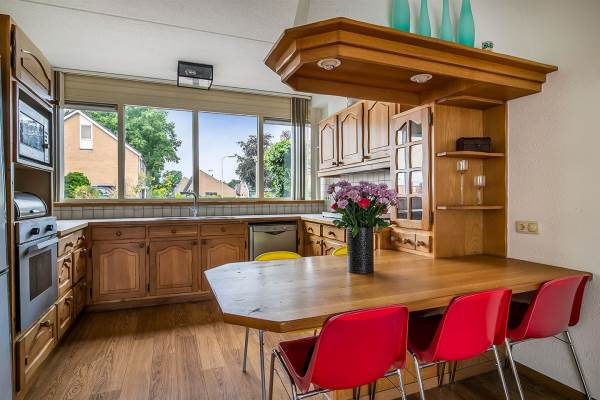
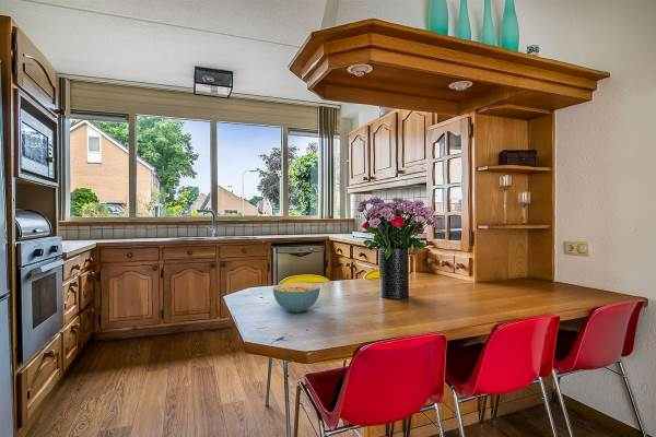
+ cereal bowl (296, 298)
